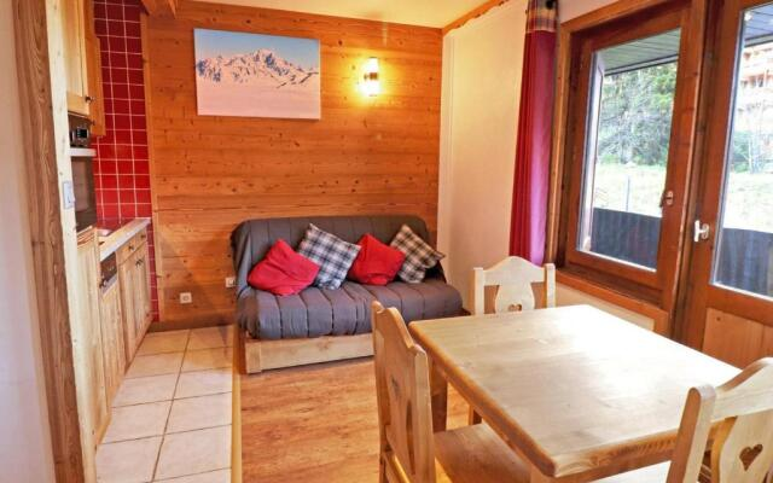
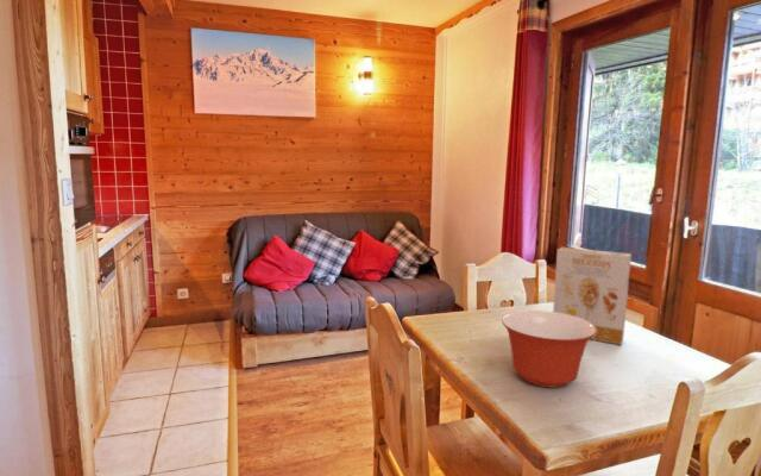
+ cereal box (590, 294)
+ mixing bowl (546, 350)
